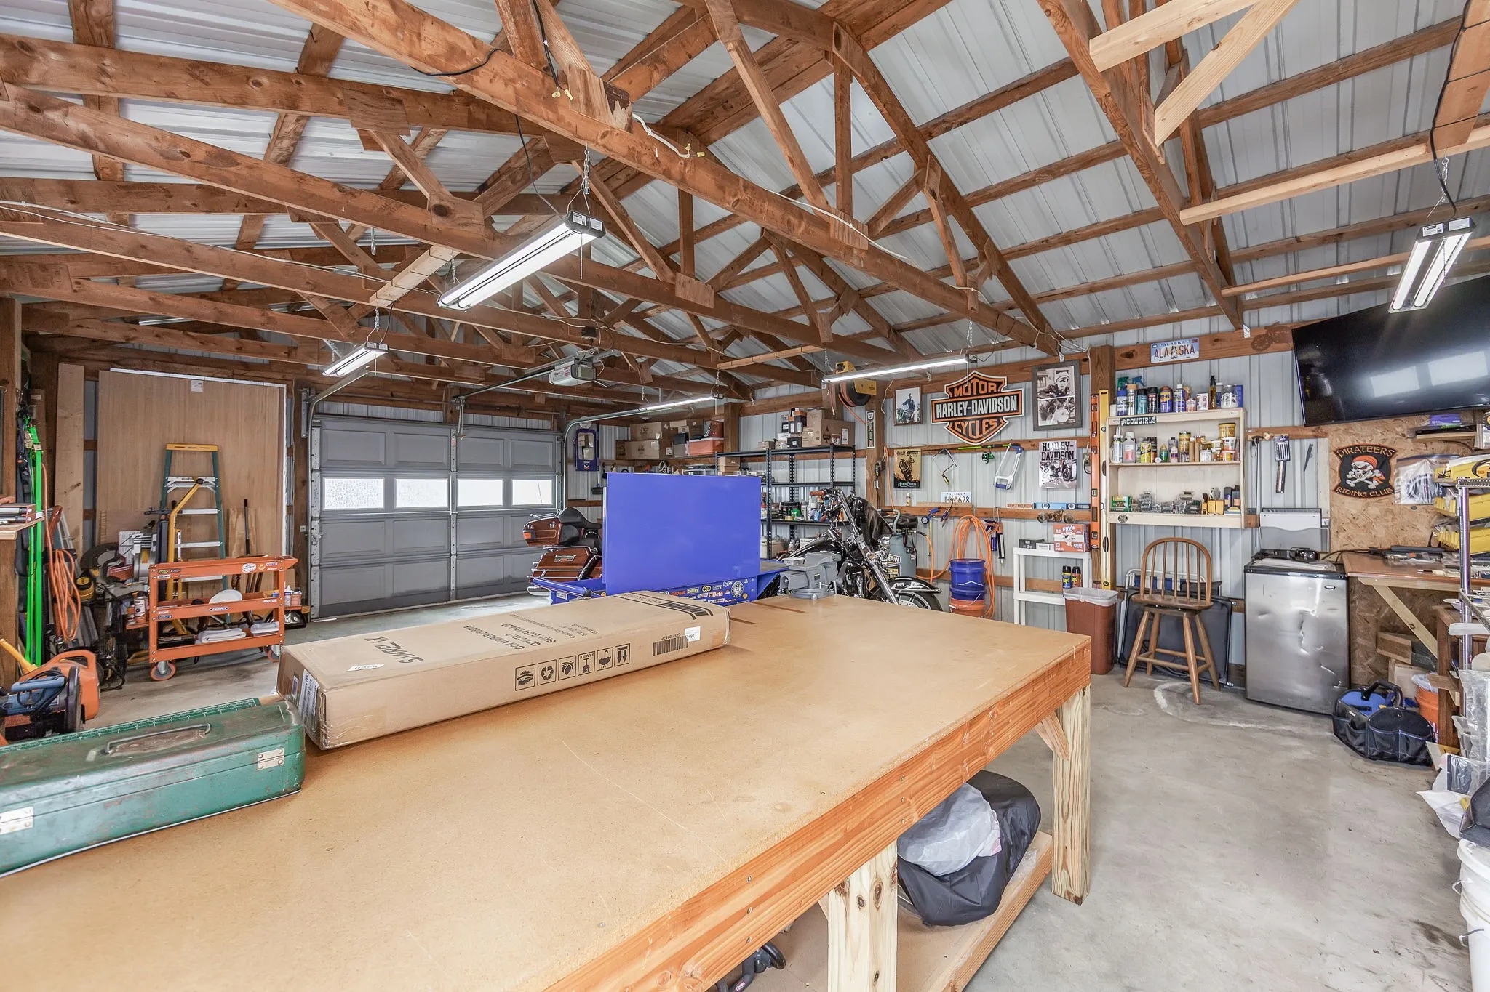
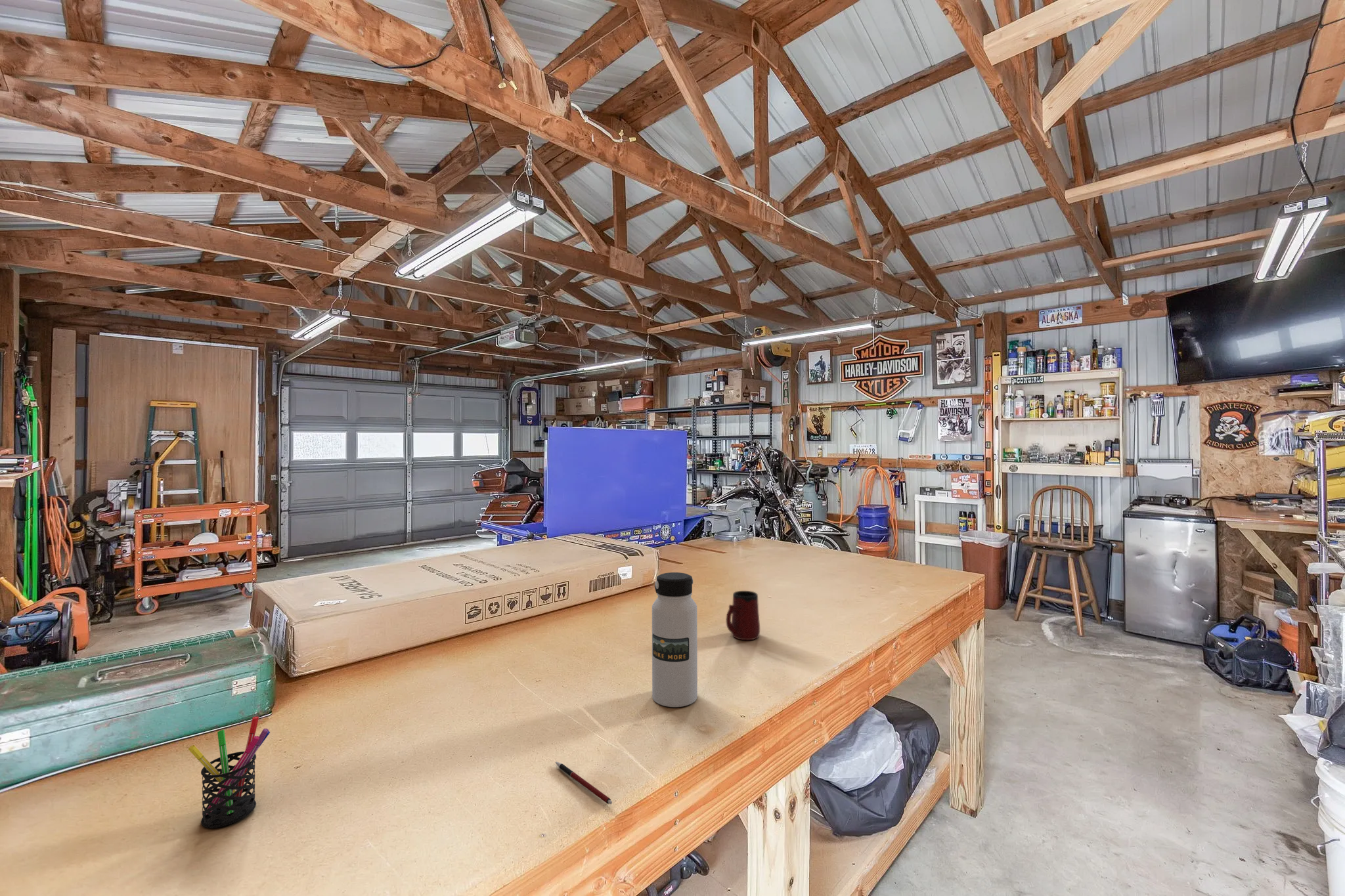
+ pen (581, 781)
+ pen holder (231, 767)
+ mug (741, 615)
+ water bottle (674, 636)
